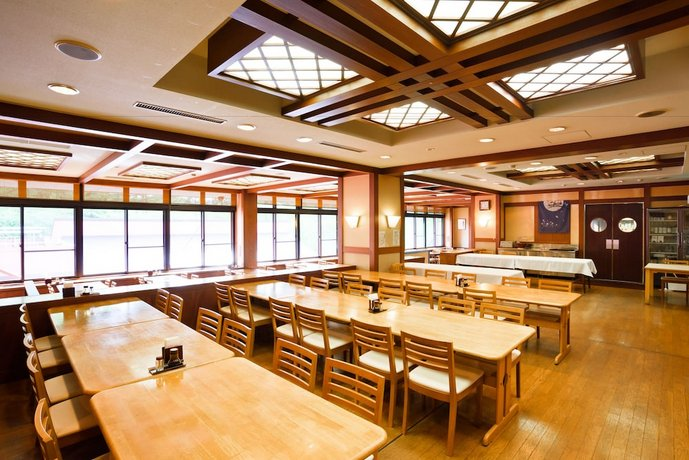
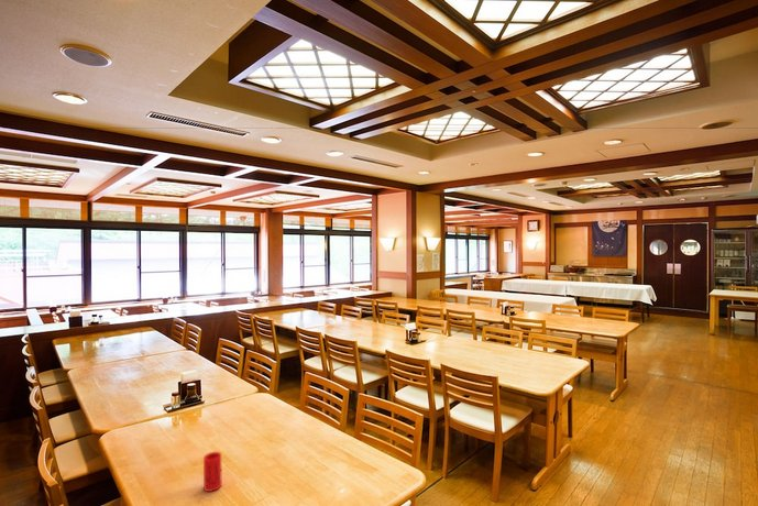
+ cup (212, 471)
